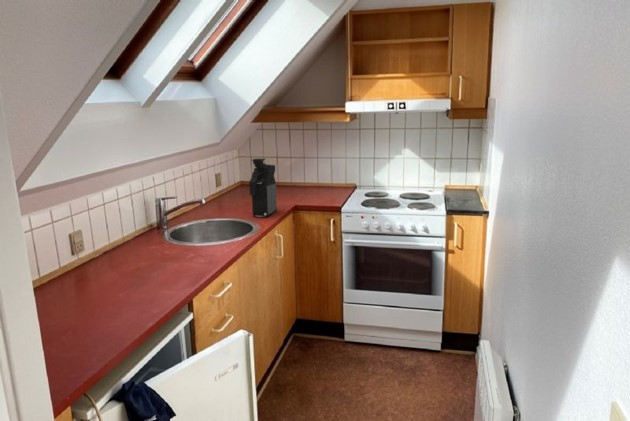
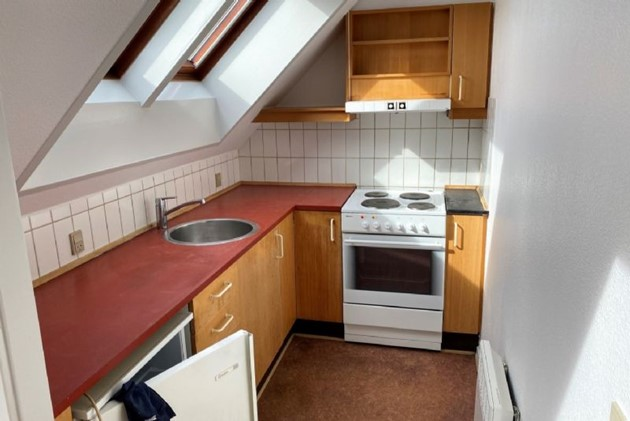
- coffee maker (263, 186)
